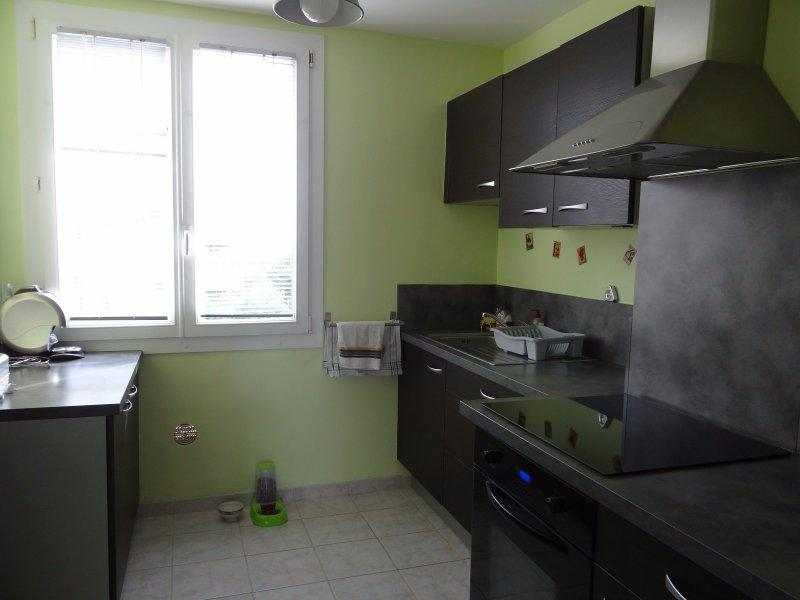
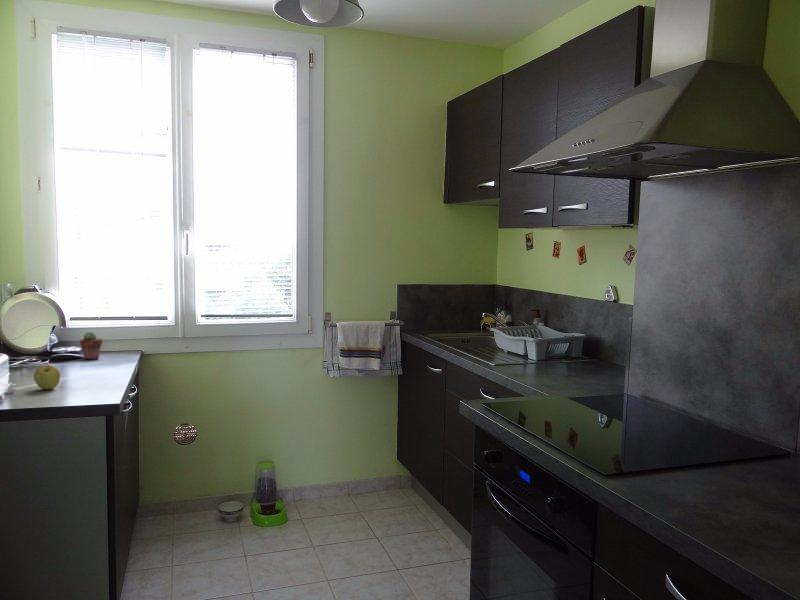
+ potted succulent (91, 345)
+ apple (47, 377)
